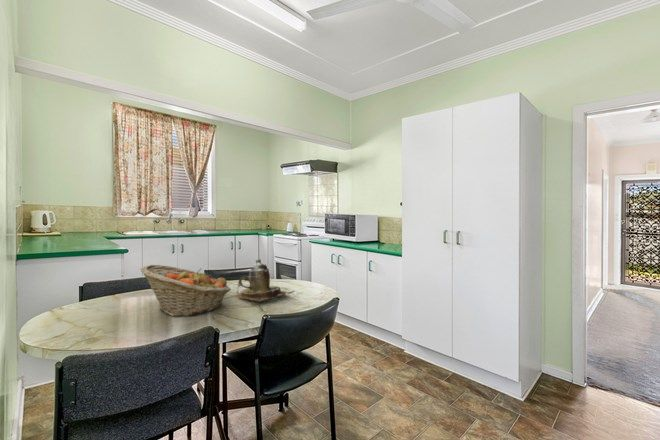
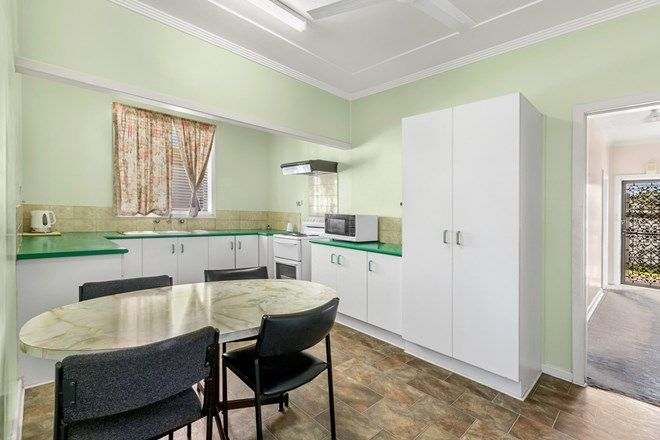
- teapot (264, 278)
- fruit basket (187, 285)
